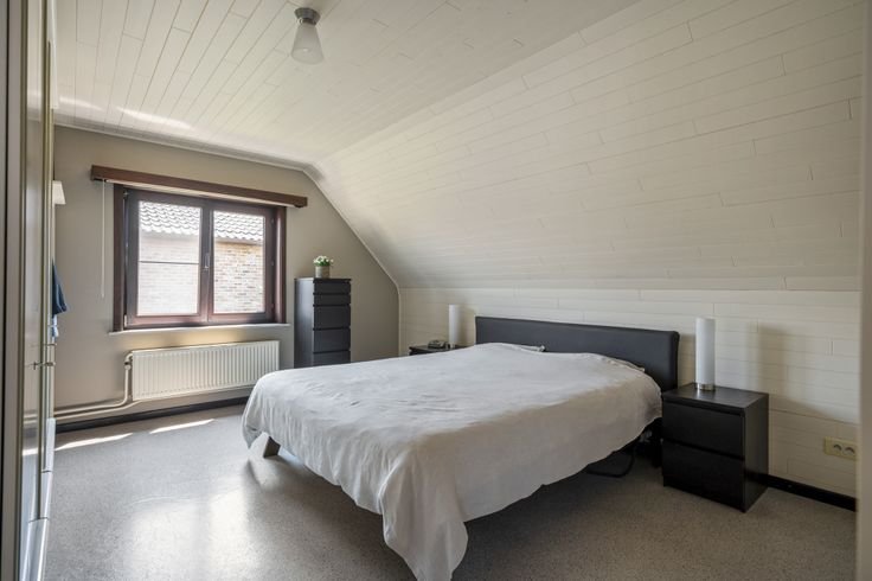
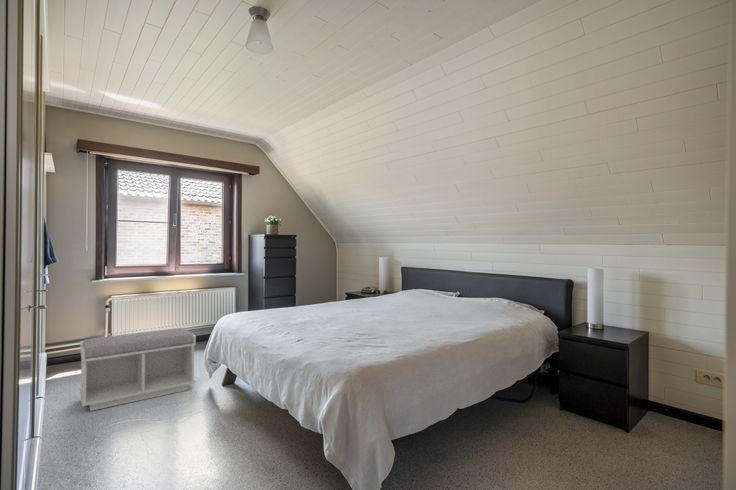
+ bench (139, 364)
